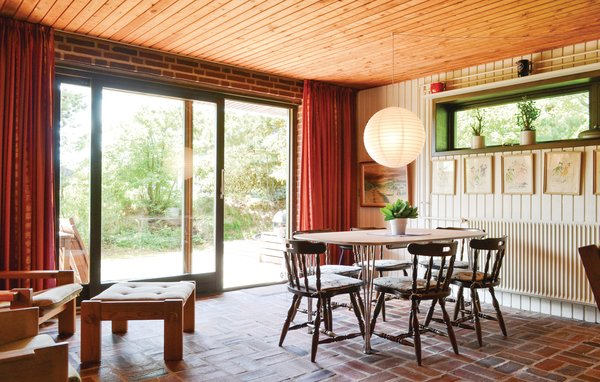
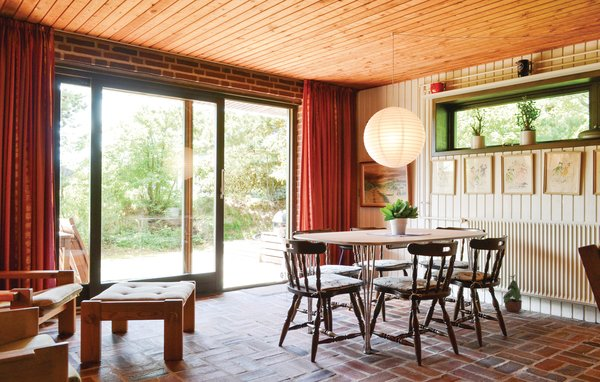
+ potted plant (513, 292)
